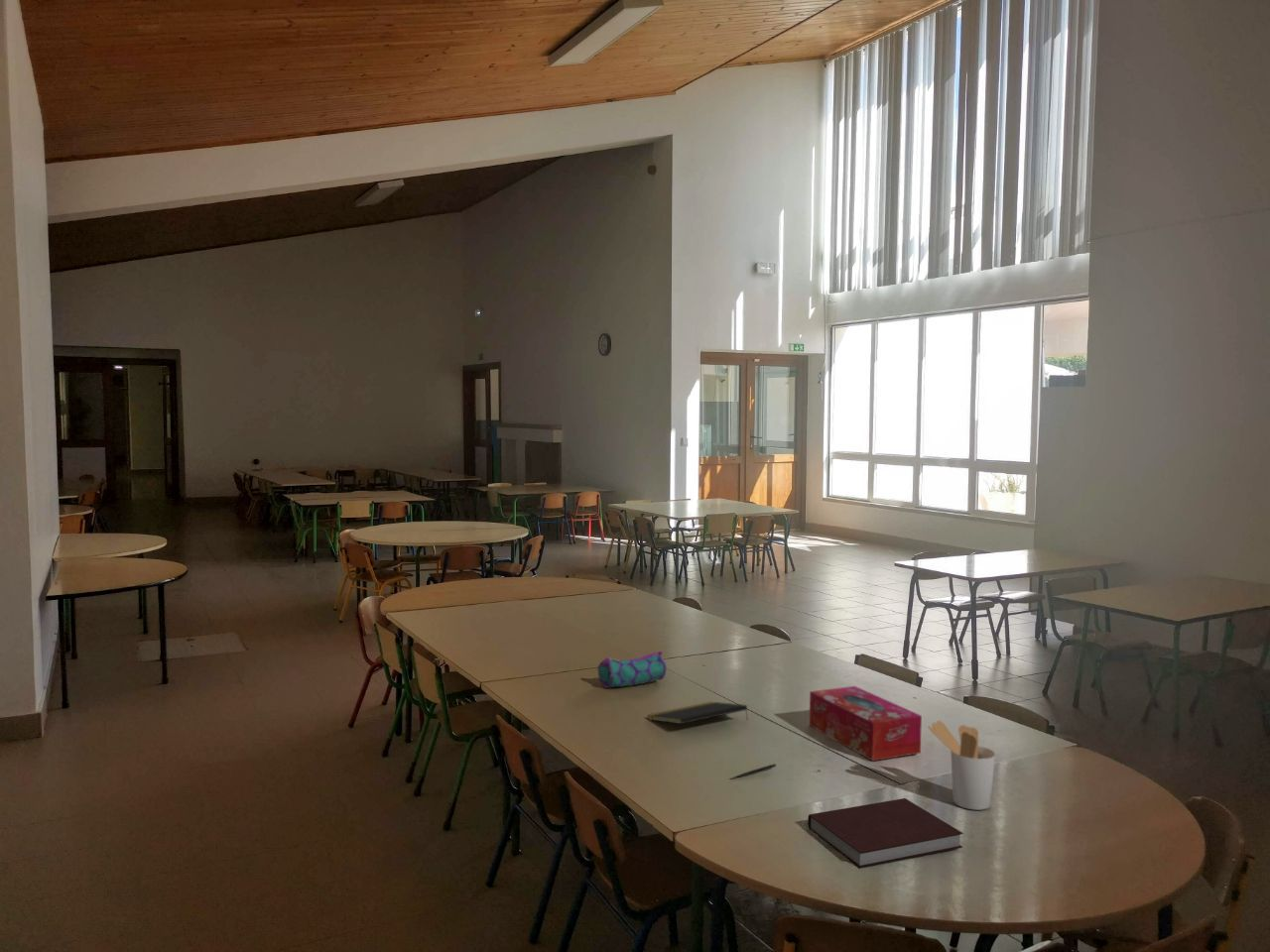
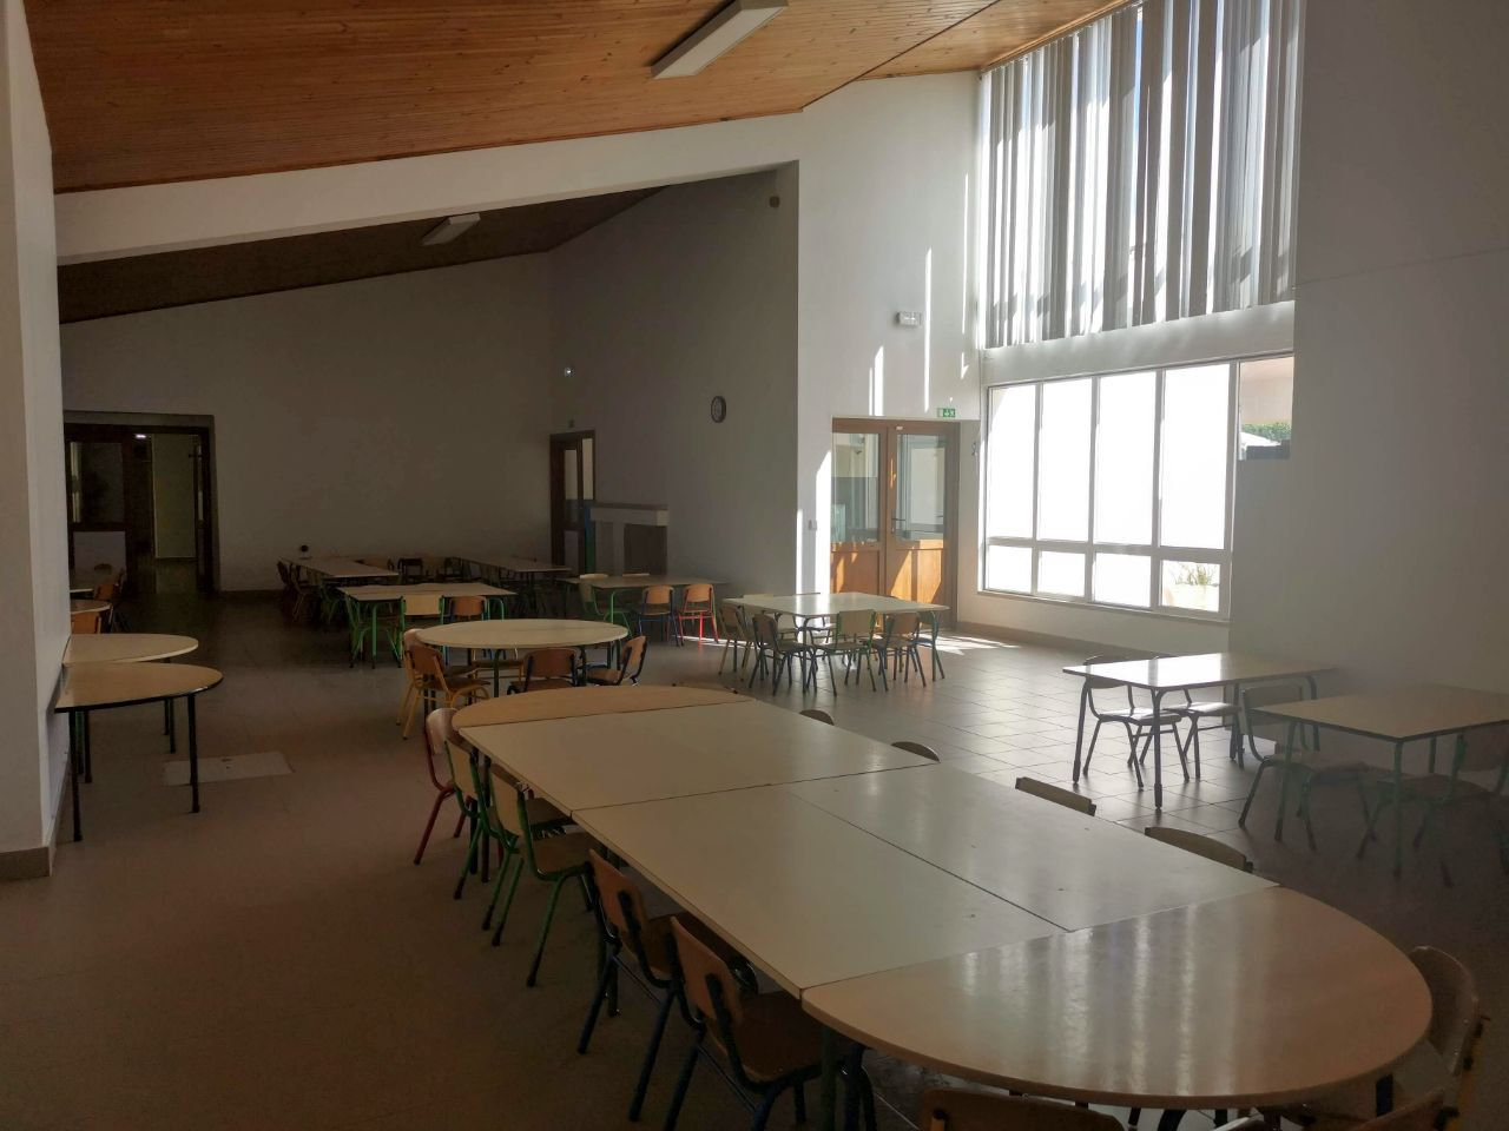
- tissue box (862, 721)
- pencil case (632, 669)
- pen (752, 771)
- notepad (697, 712)
- utensil holder (960, 762)
- notebook (883, 830)
